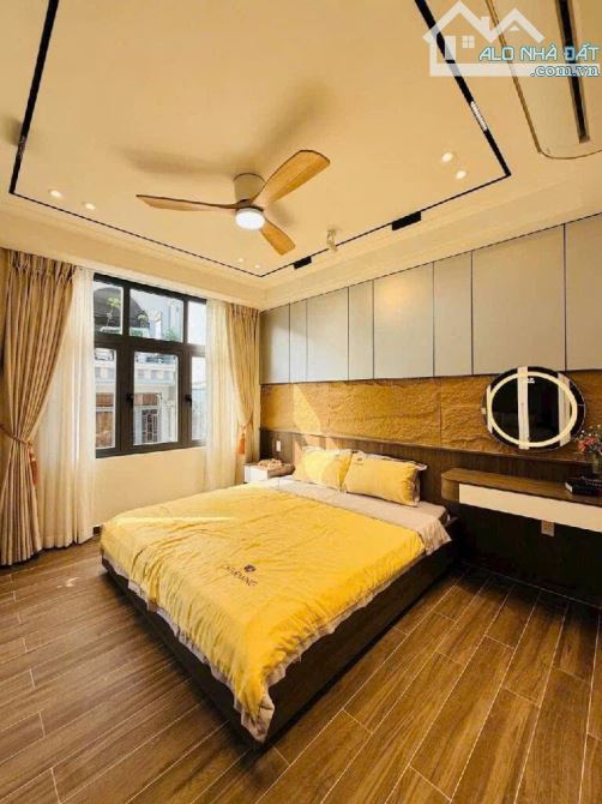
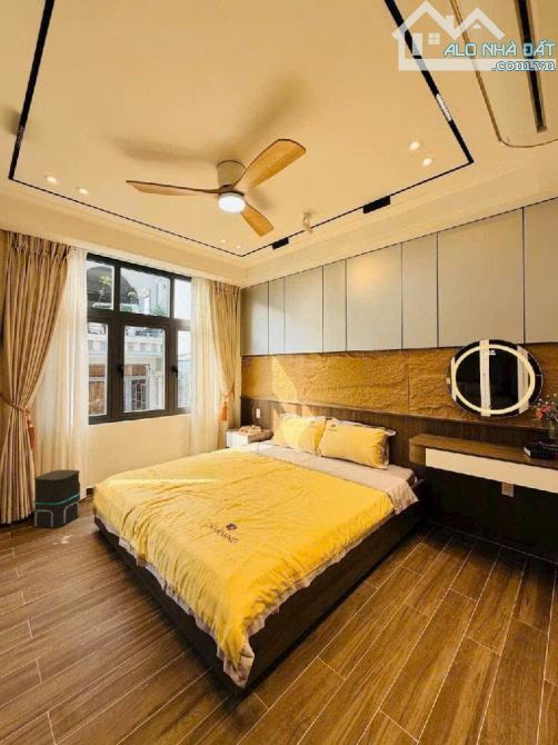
+ speaker (57, 497)
